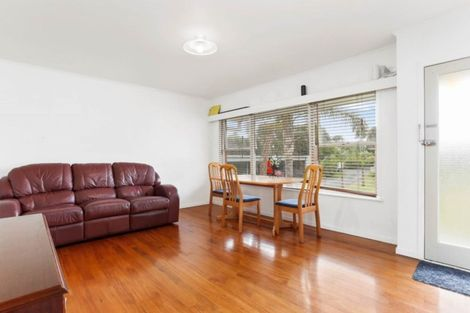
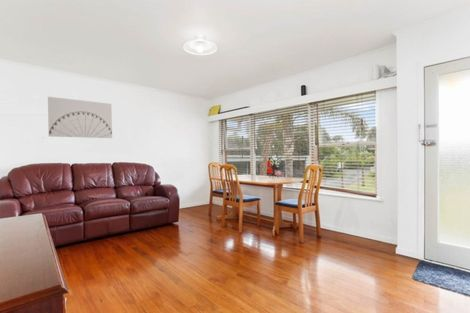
+ wall art (82, 118)
